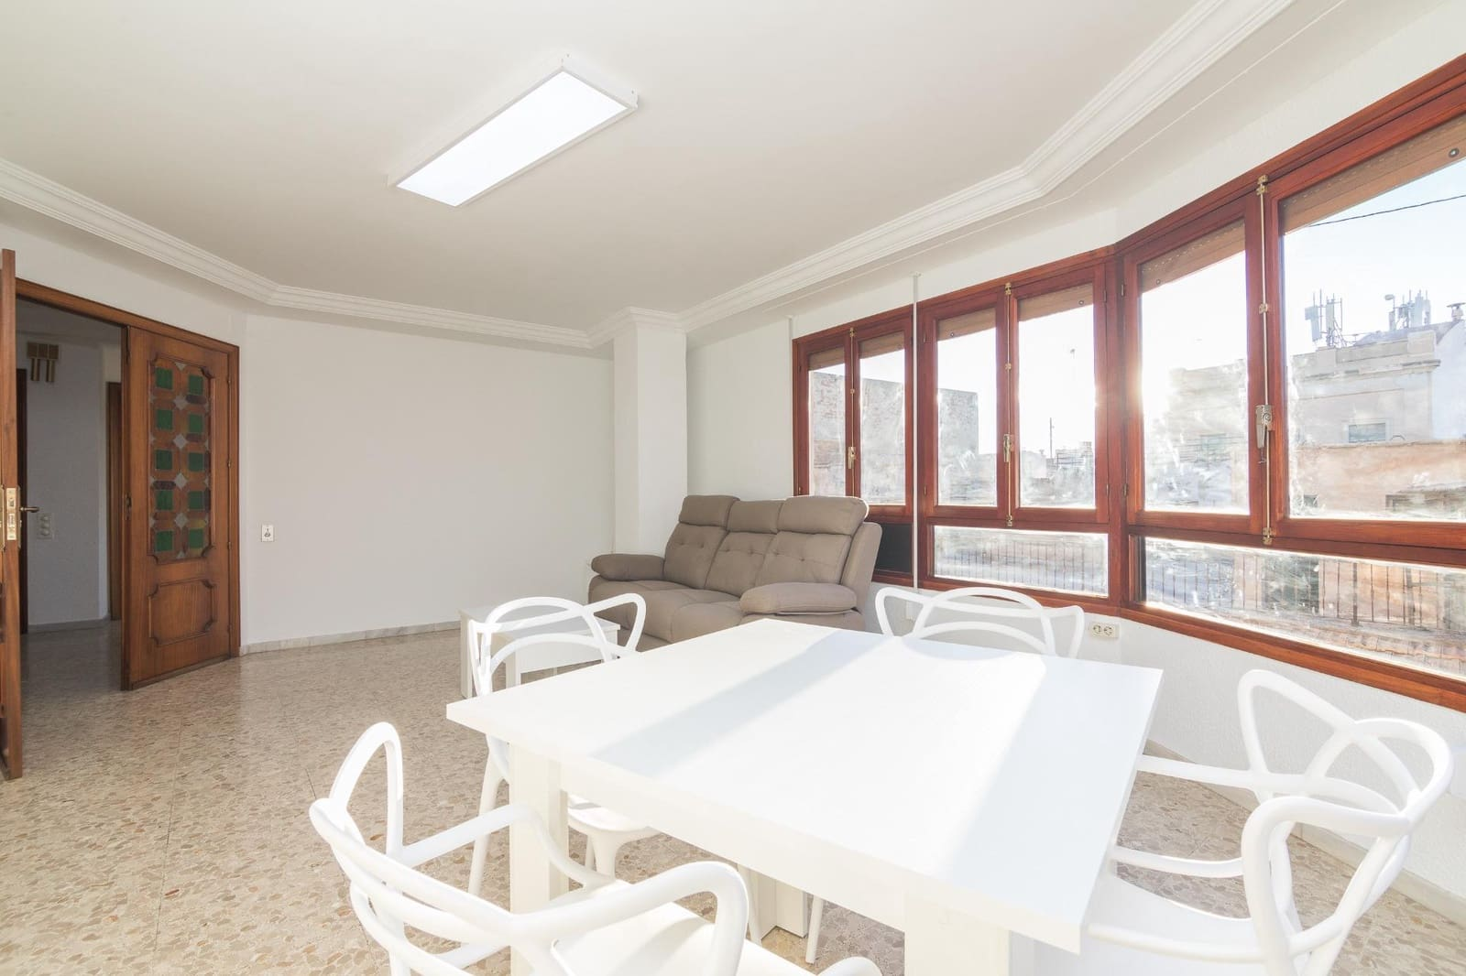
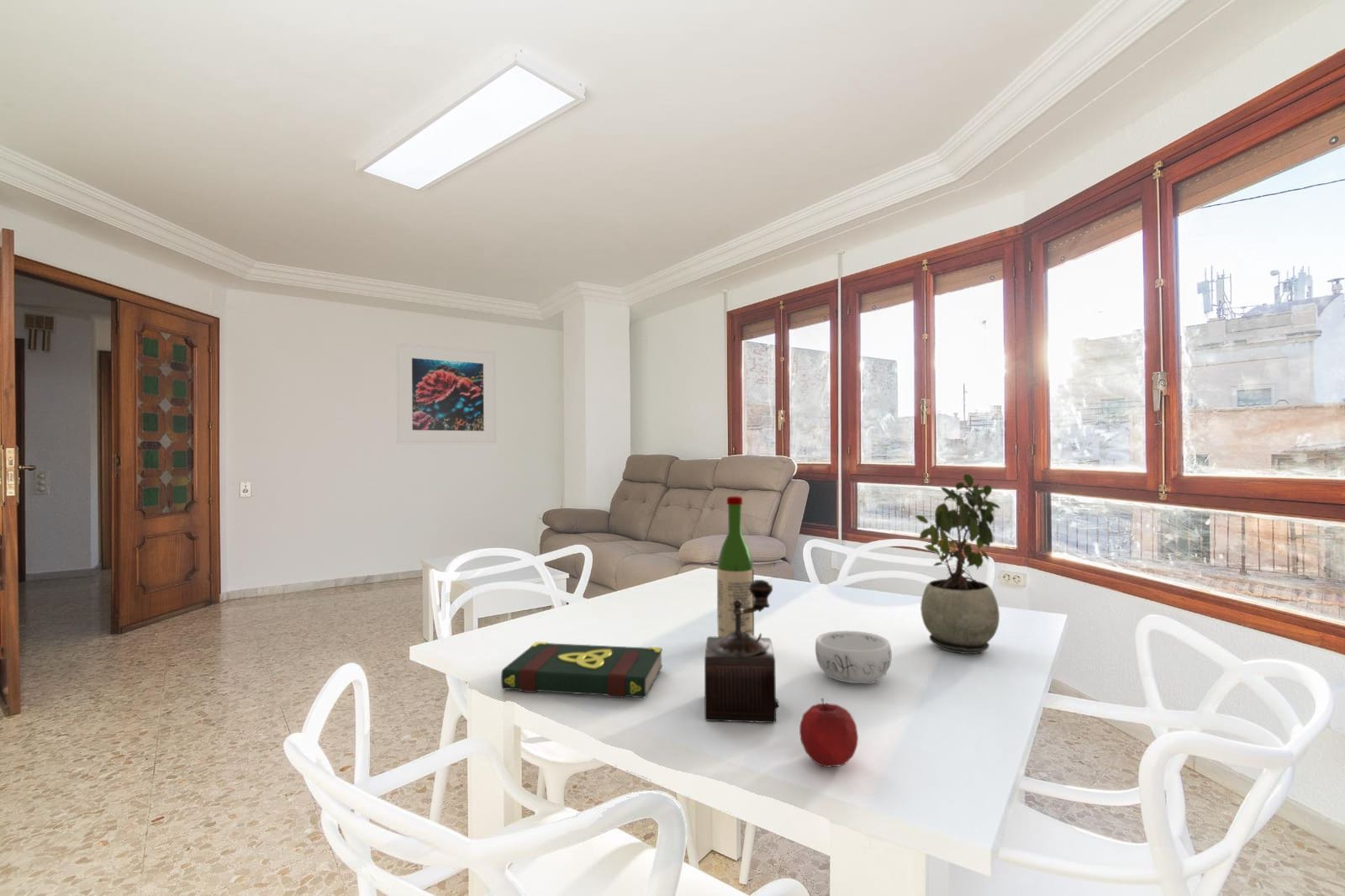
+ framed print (449, 395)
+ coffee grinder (741, 643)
+ book (585, 668)
+ decorative bowl (850, 656)
+ wine bottle (735, 568)
+ potted plant (951, 557)
+ apple (828, 729)
